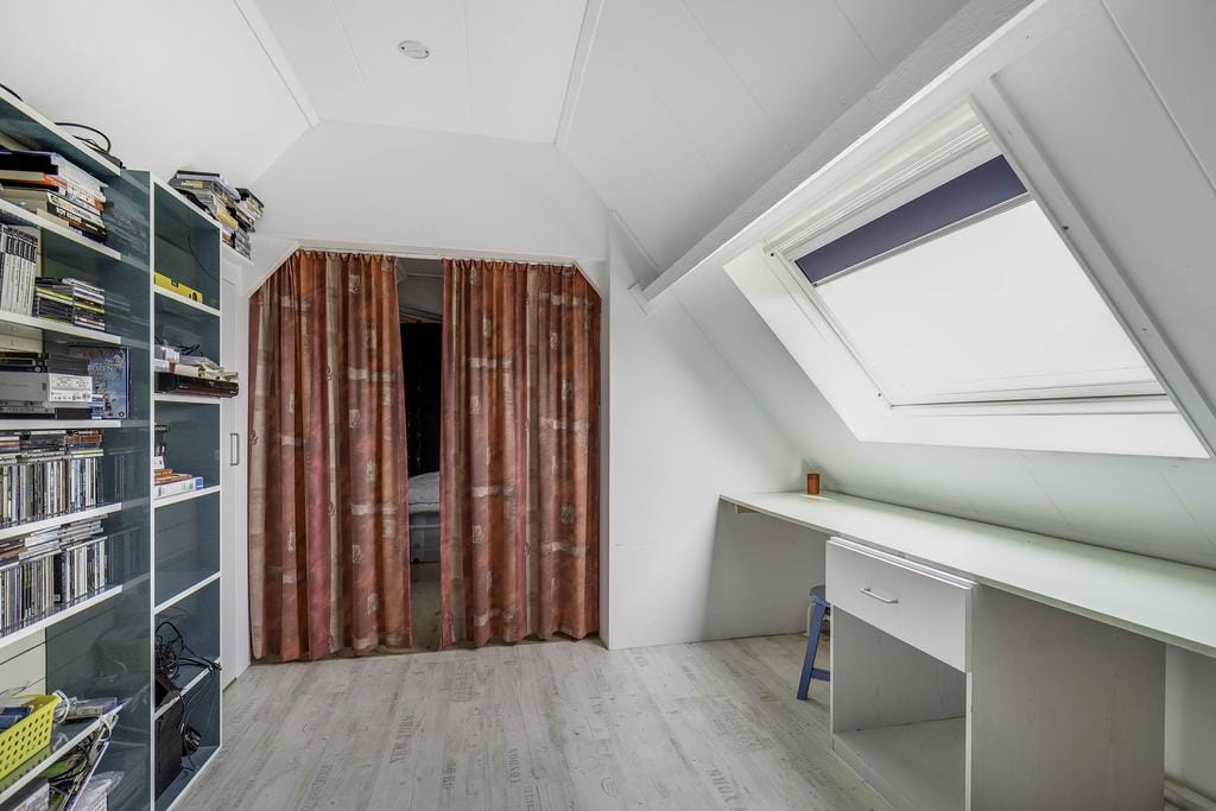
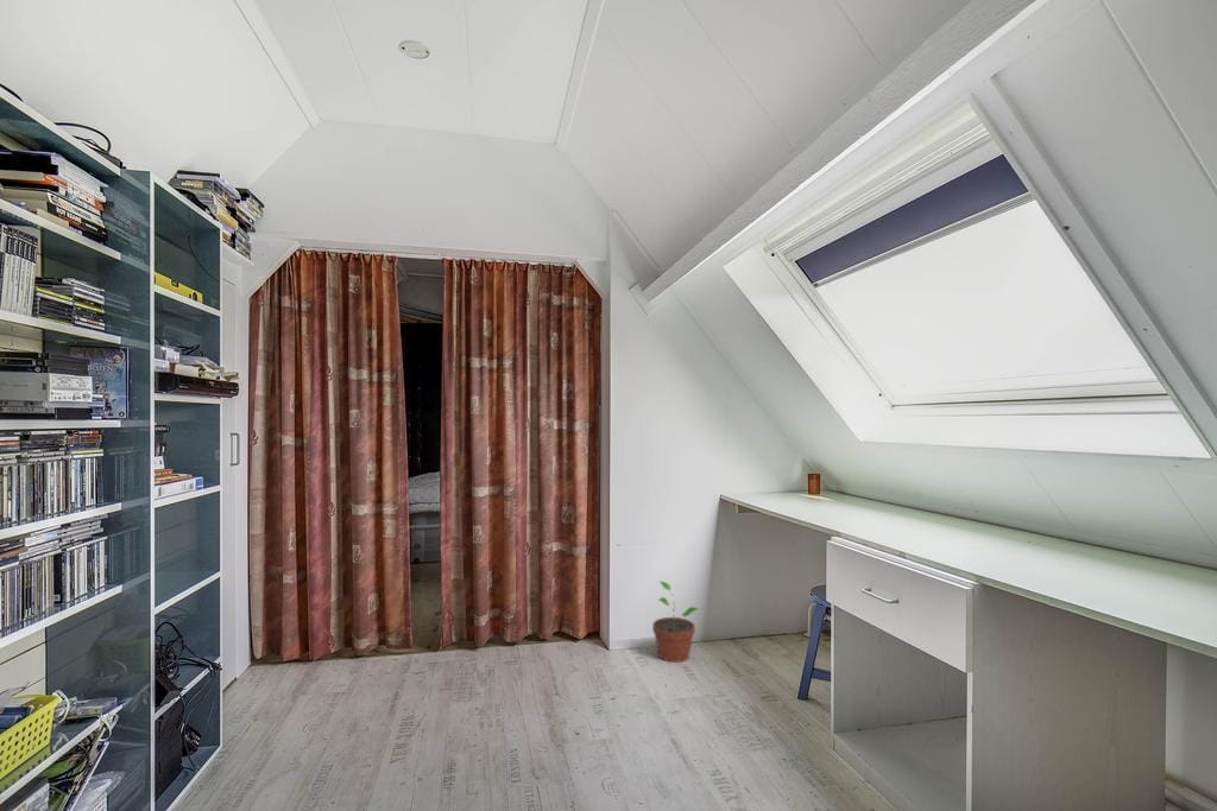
+ potted plant (673, 620)
